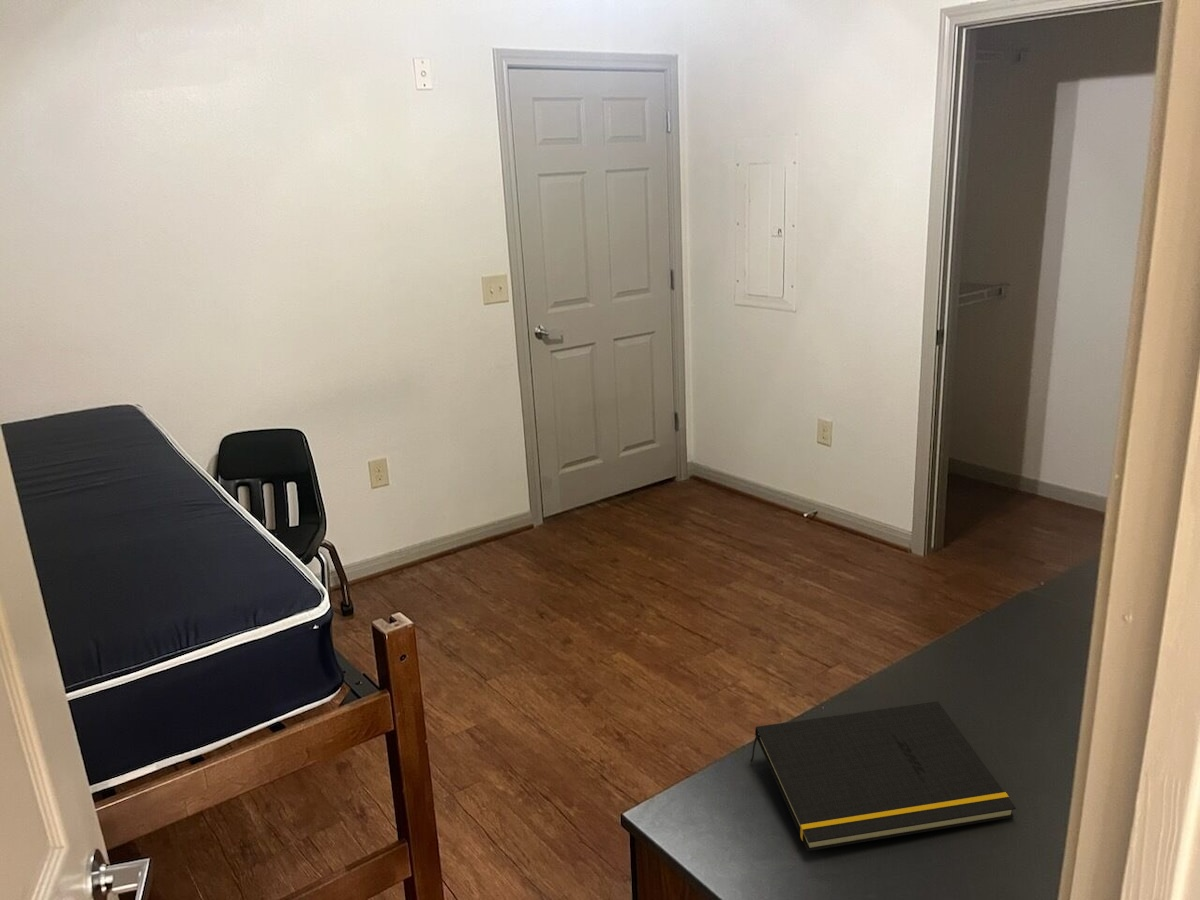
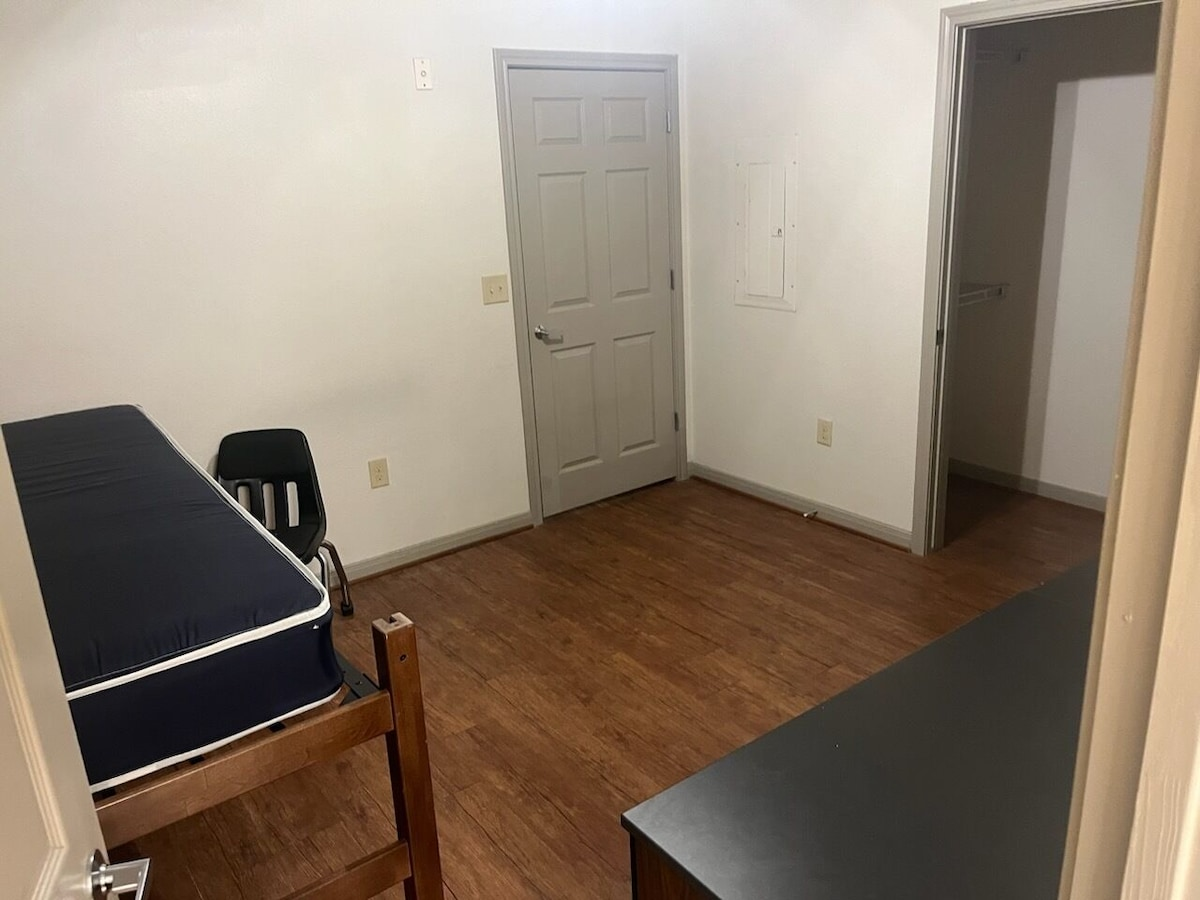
- notepad (878, 769)
